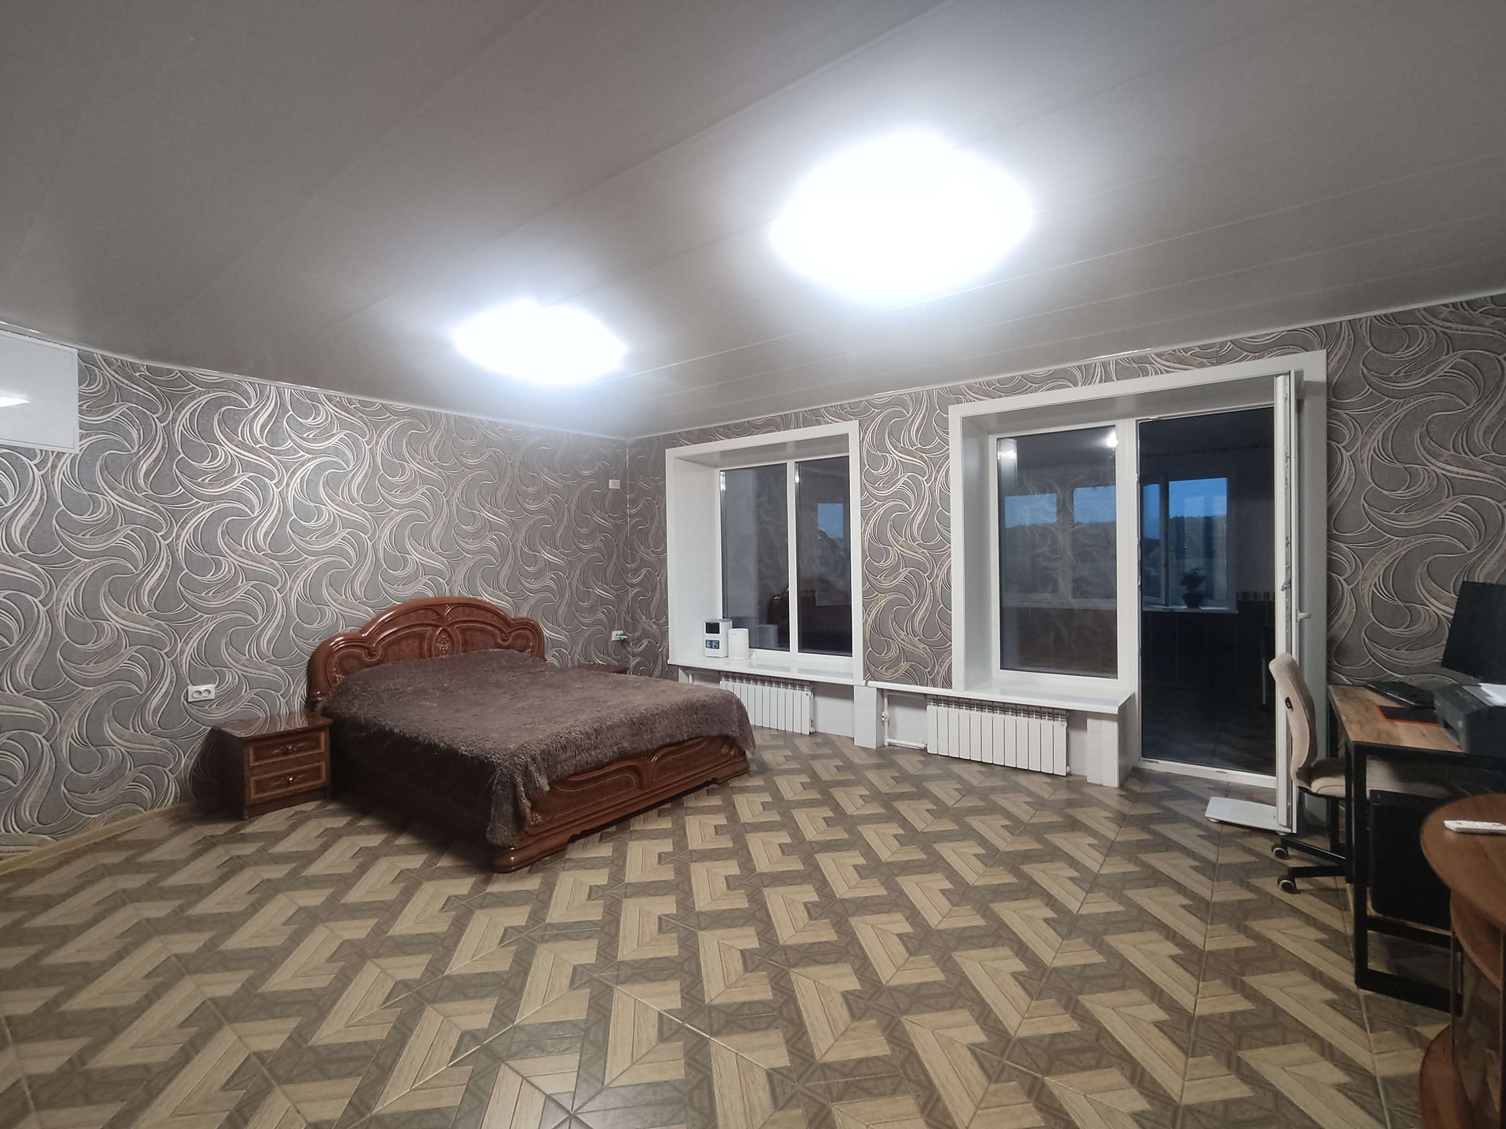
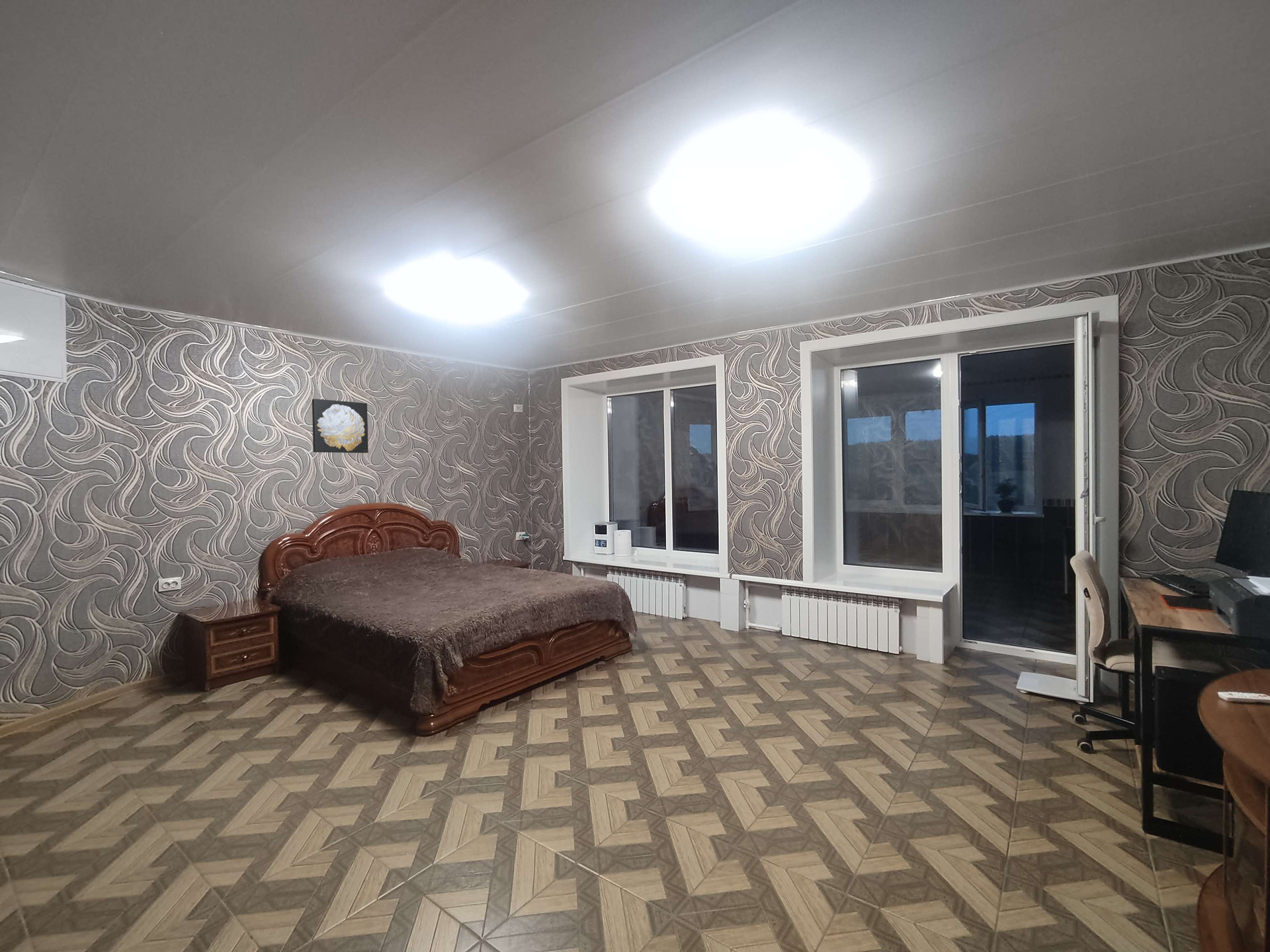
+ wall art (341, 426)
